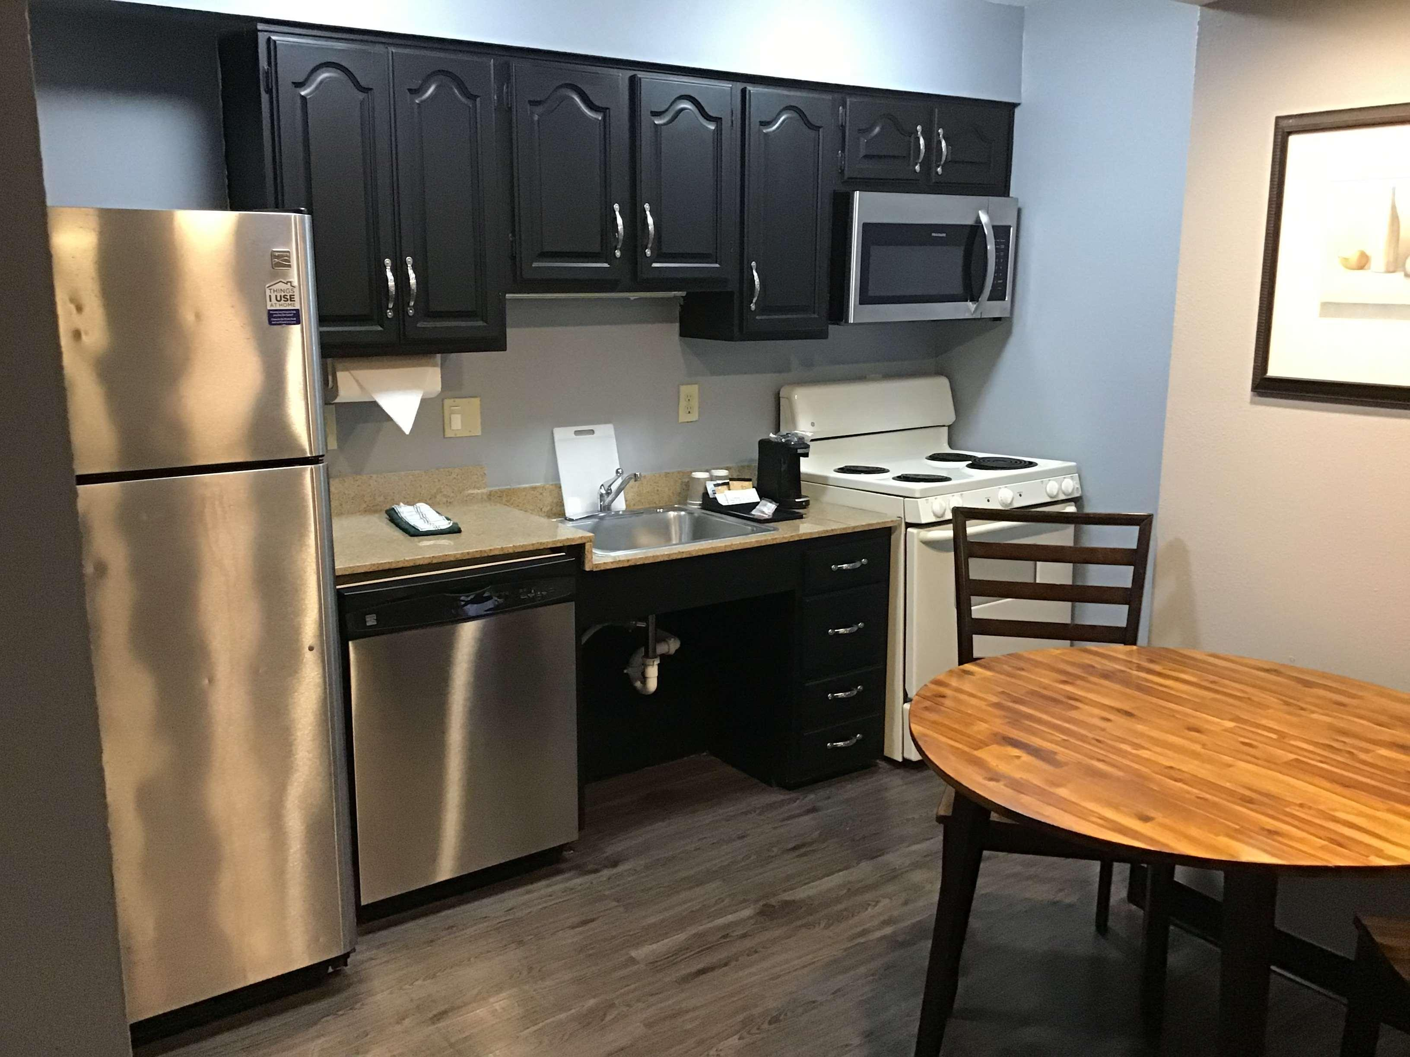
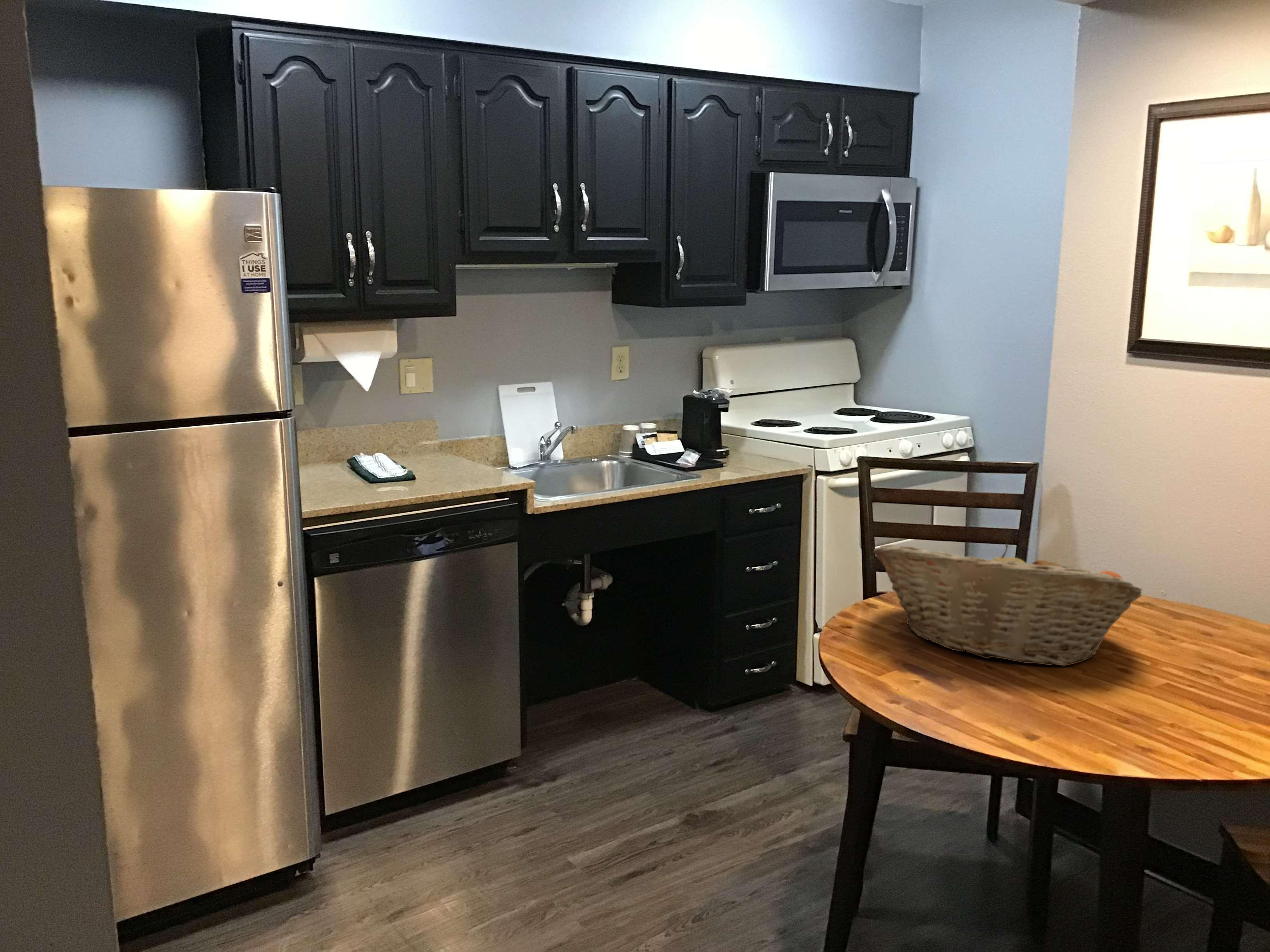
+ fruit basket (999, 590)
